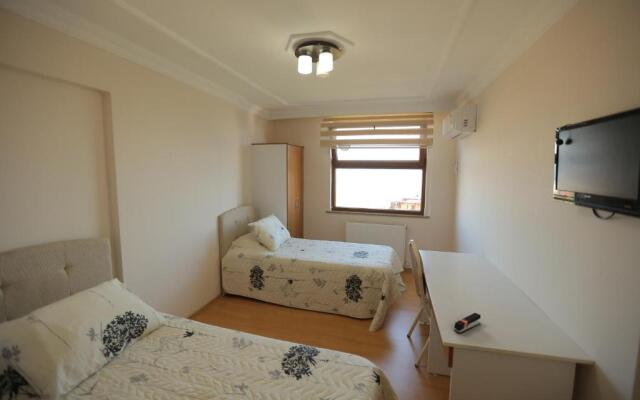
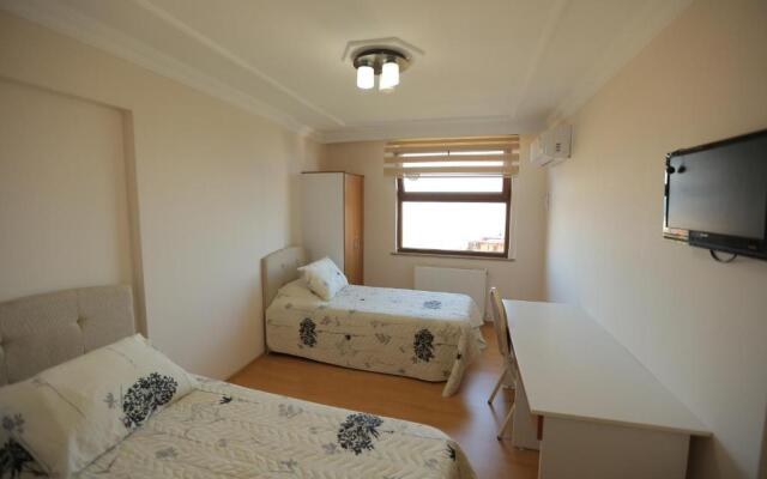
- stapler (467, 322)
